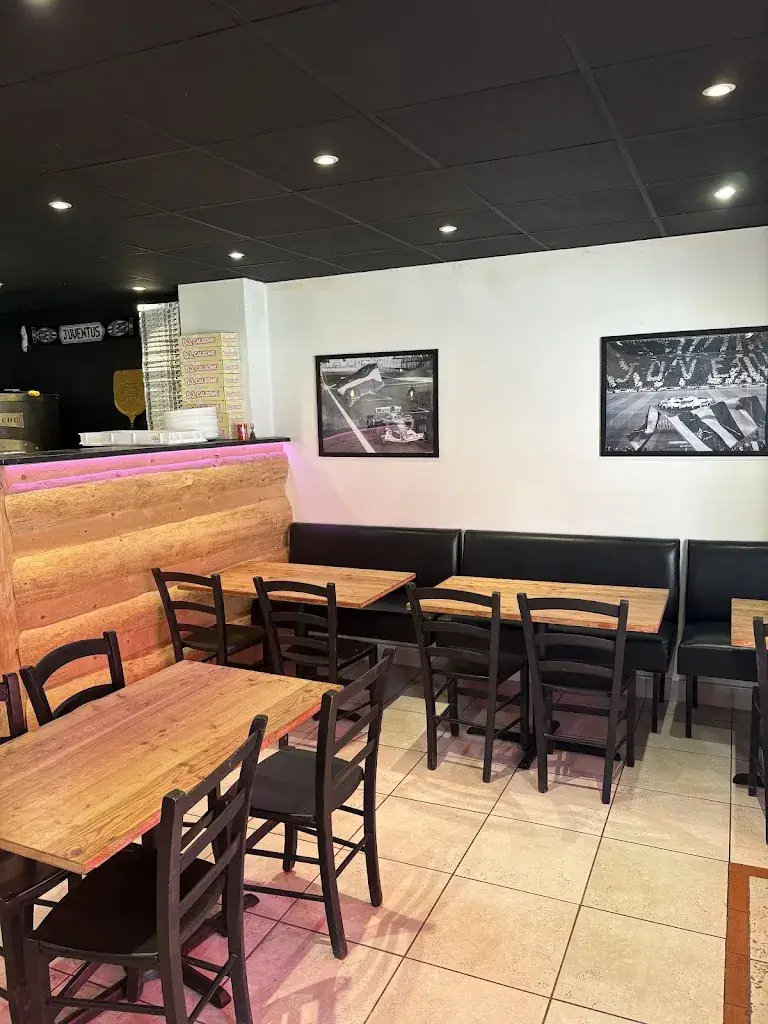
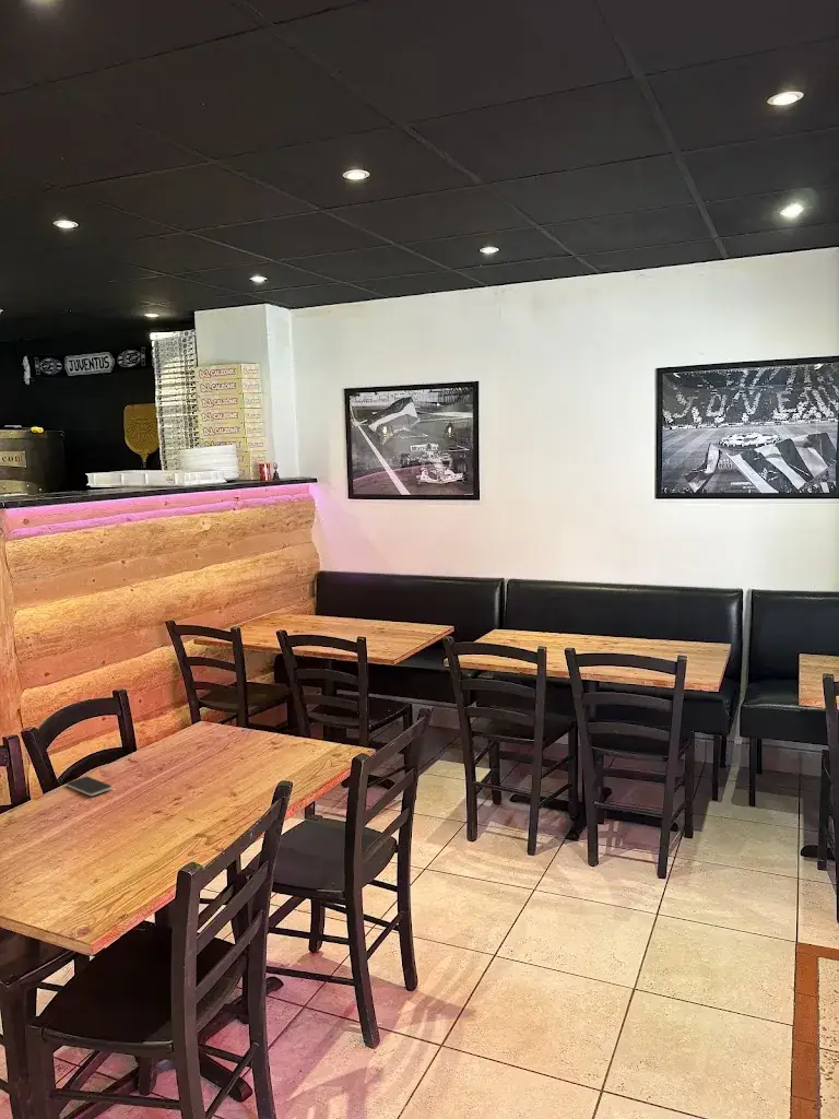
+ smartphone (88, 786)
